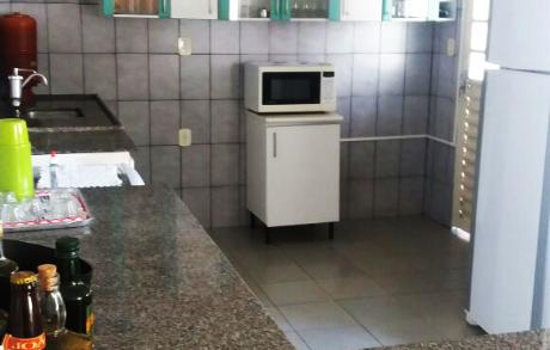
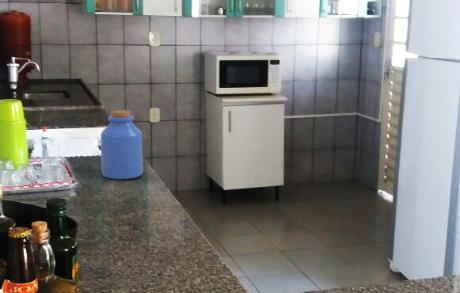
+ jar (121, 143)
